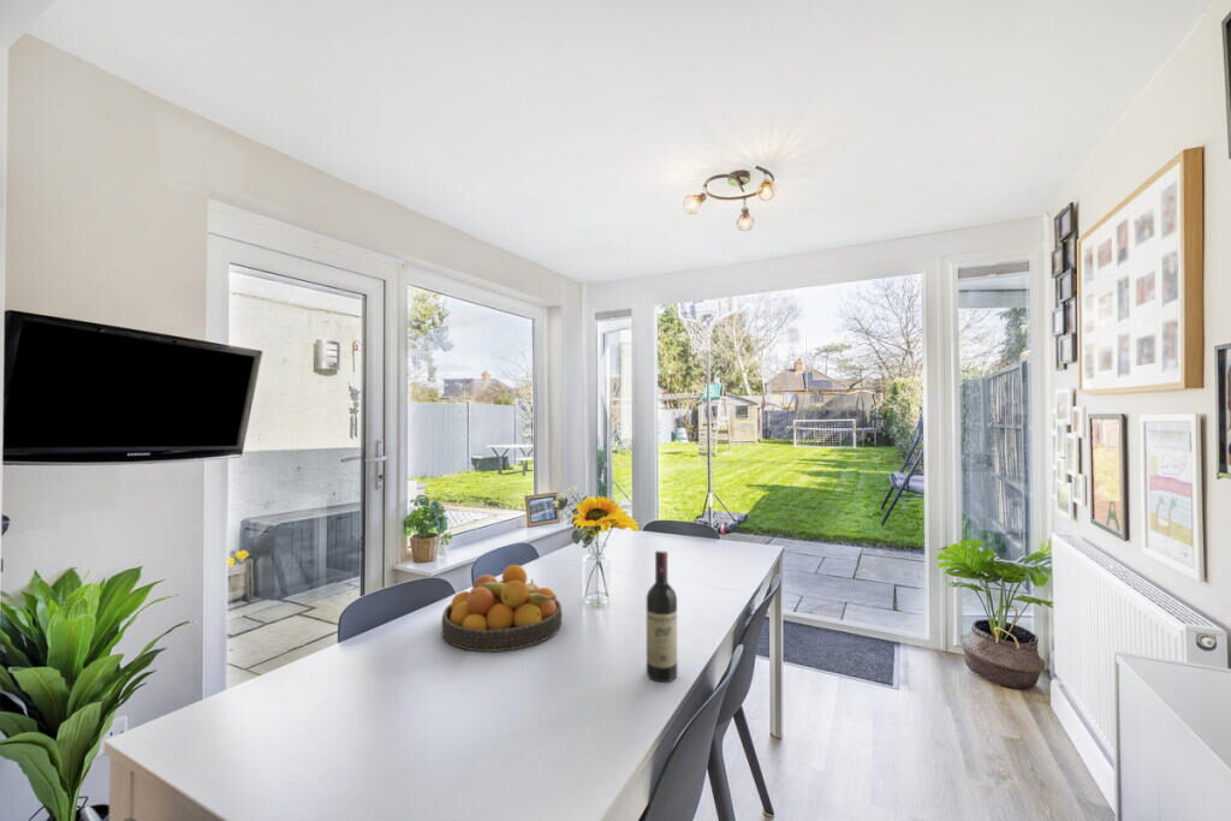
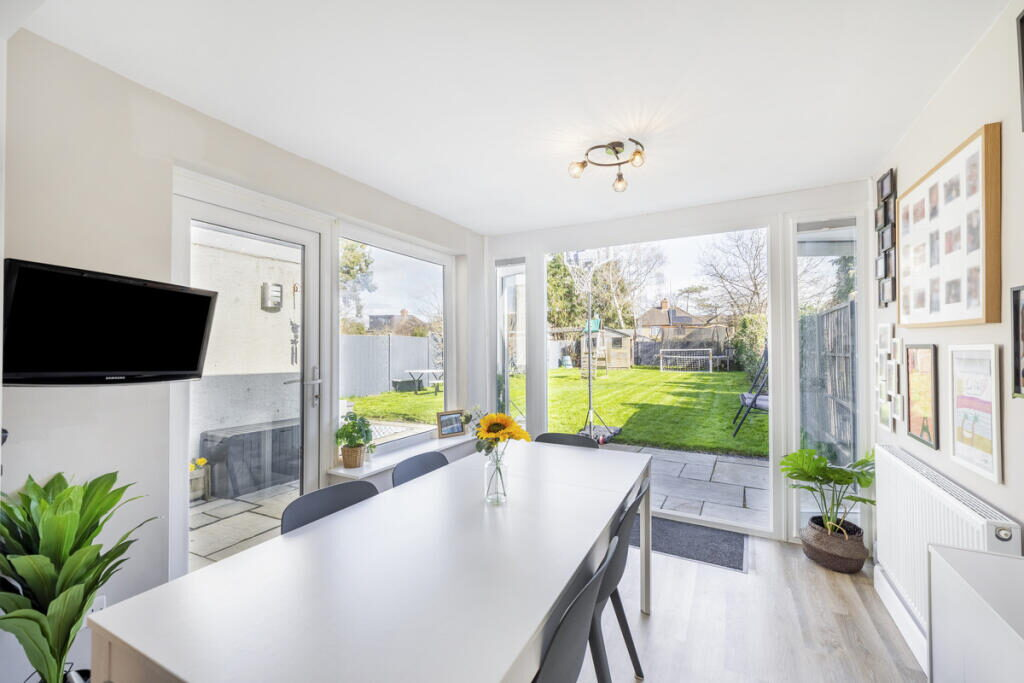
- fruit bowl (502, 600)
- wine bottle (661, 612)
